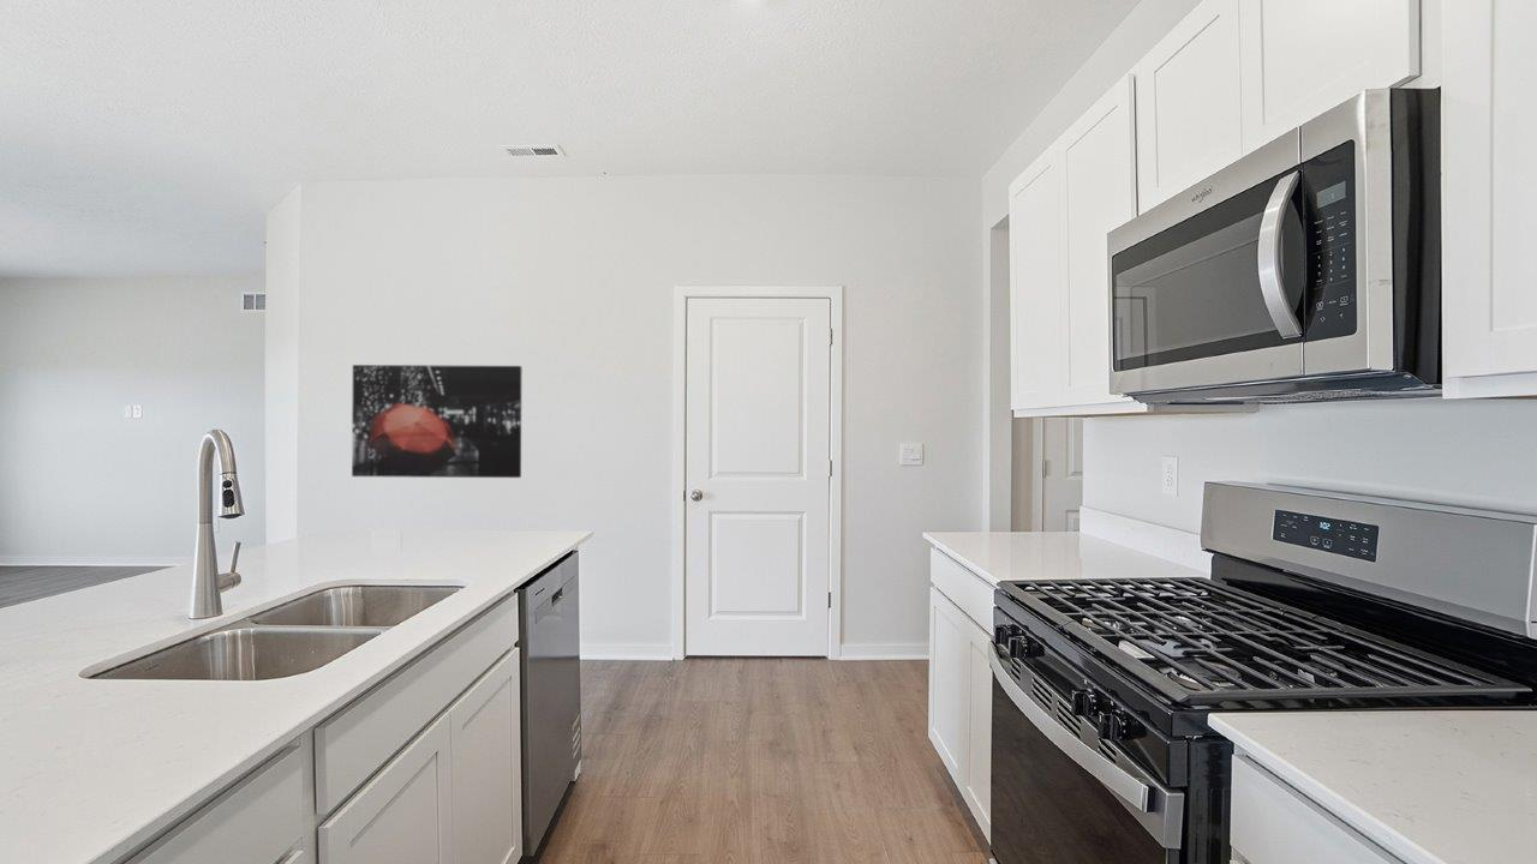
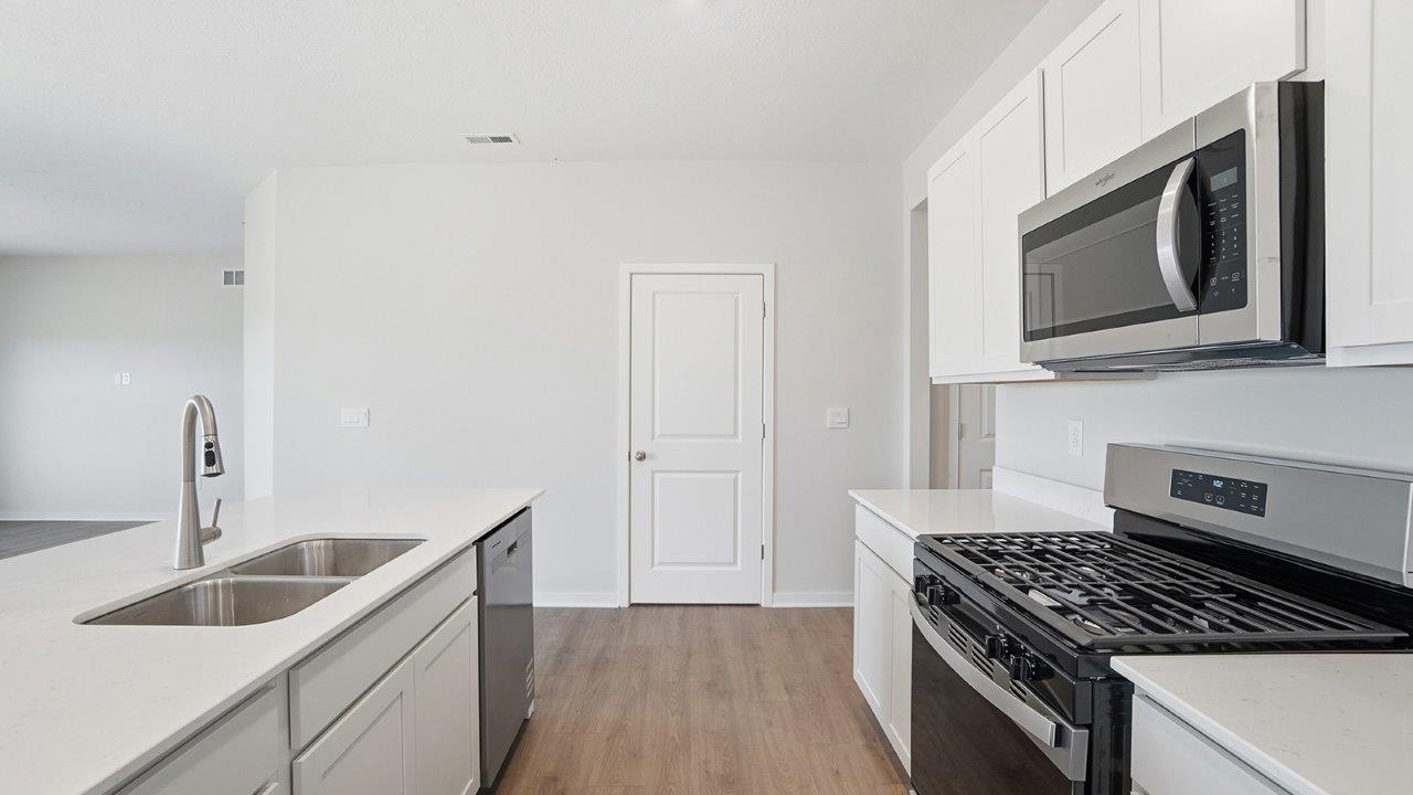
- wall art (437, 421)
